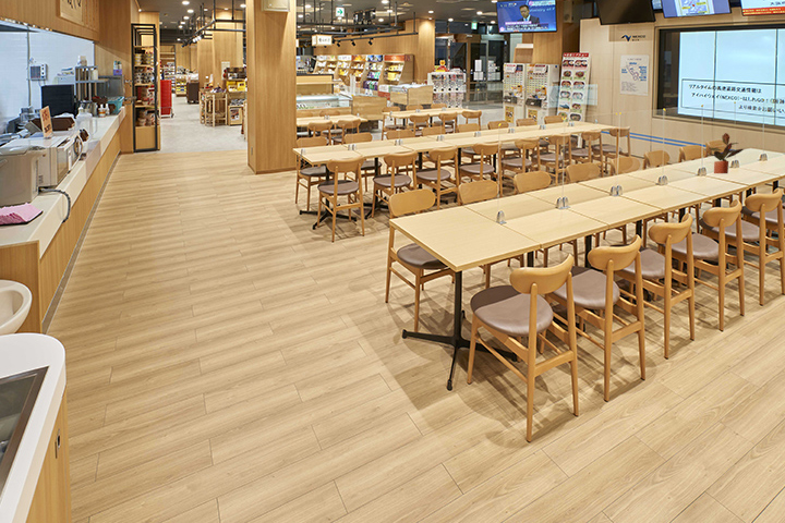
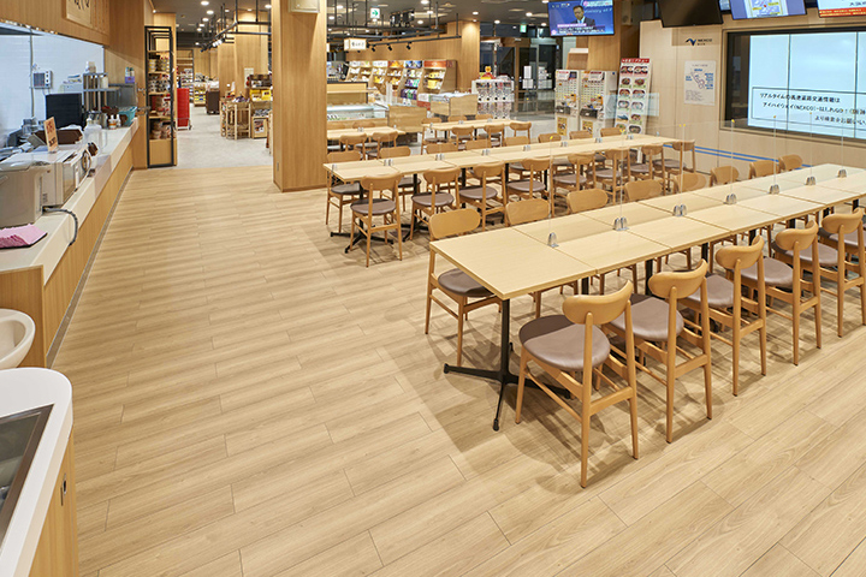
- potted plant (724, 154)
